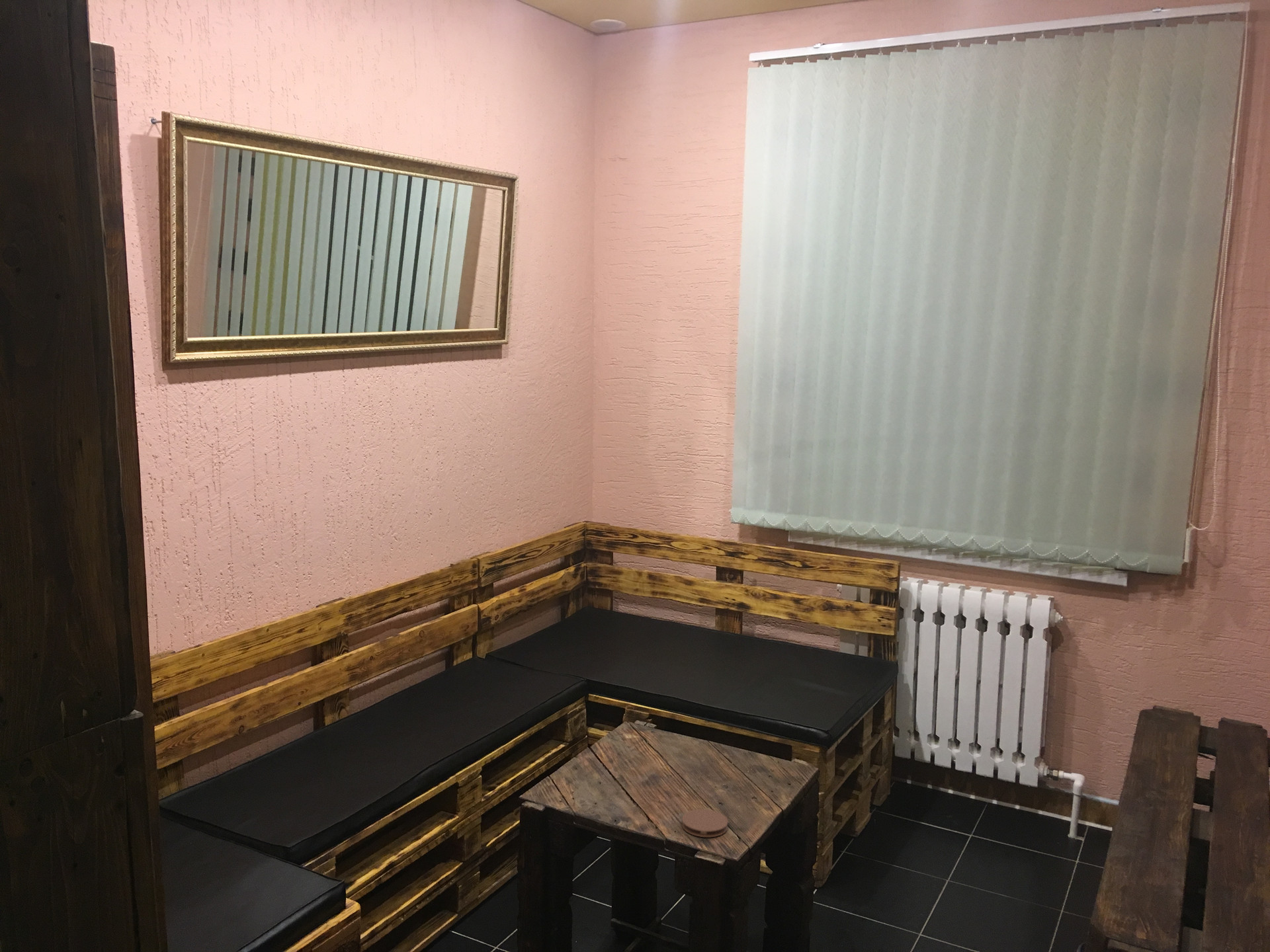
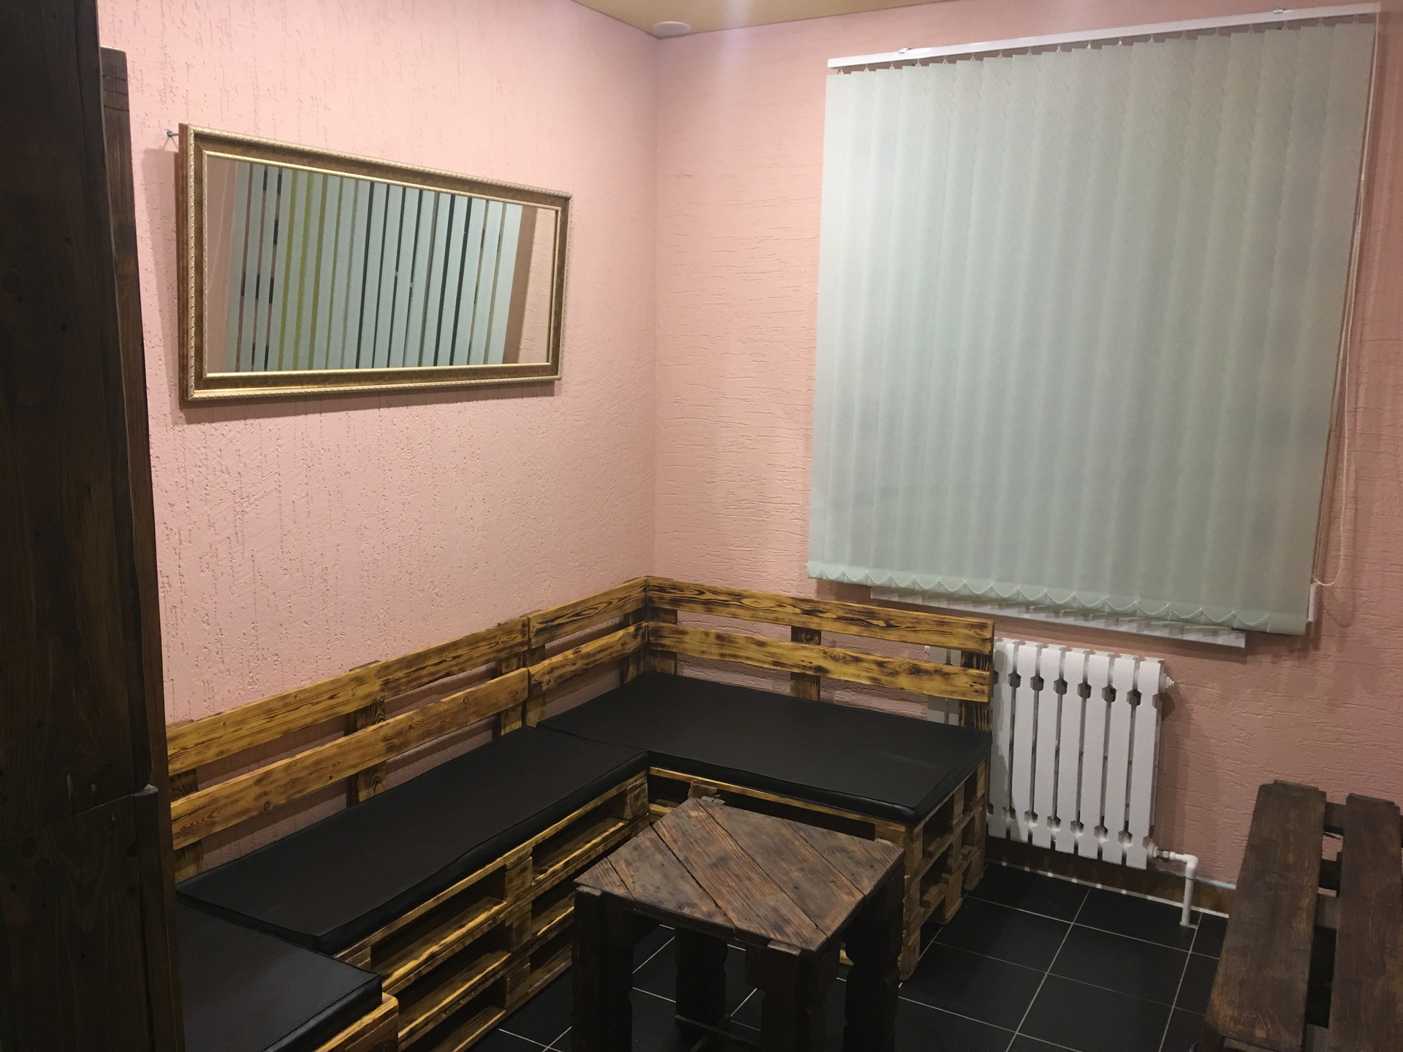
- coaster (704, 822)
